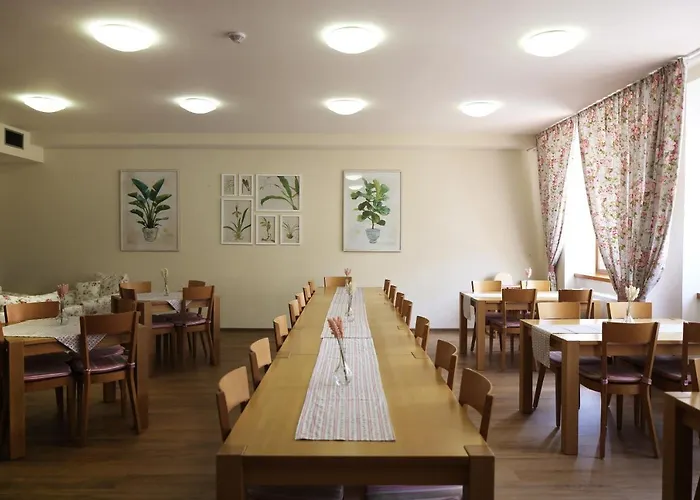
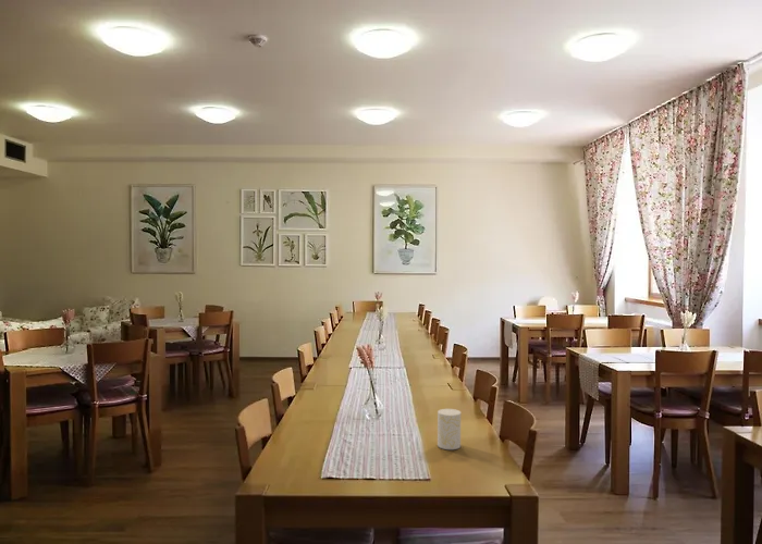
+ cup (448, 429)
